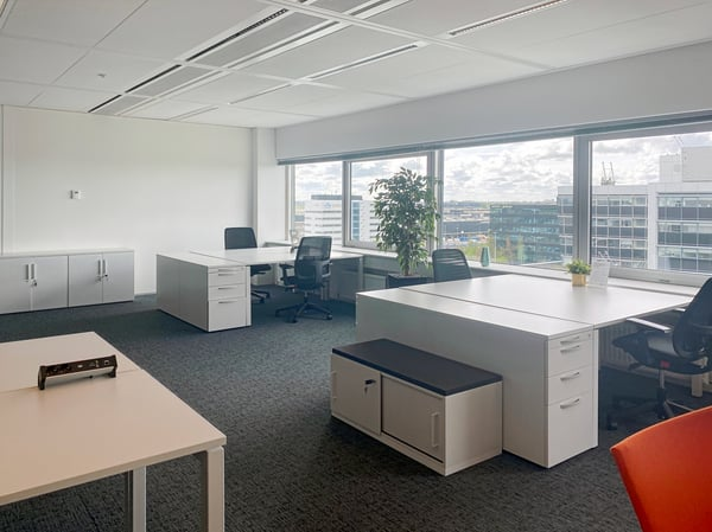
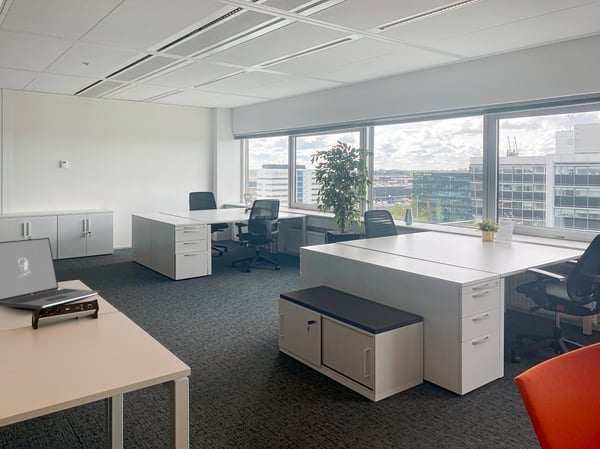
+ laptop (44, 270)
